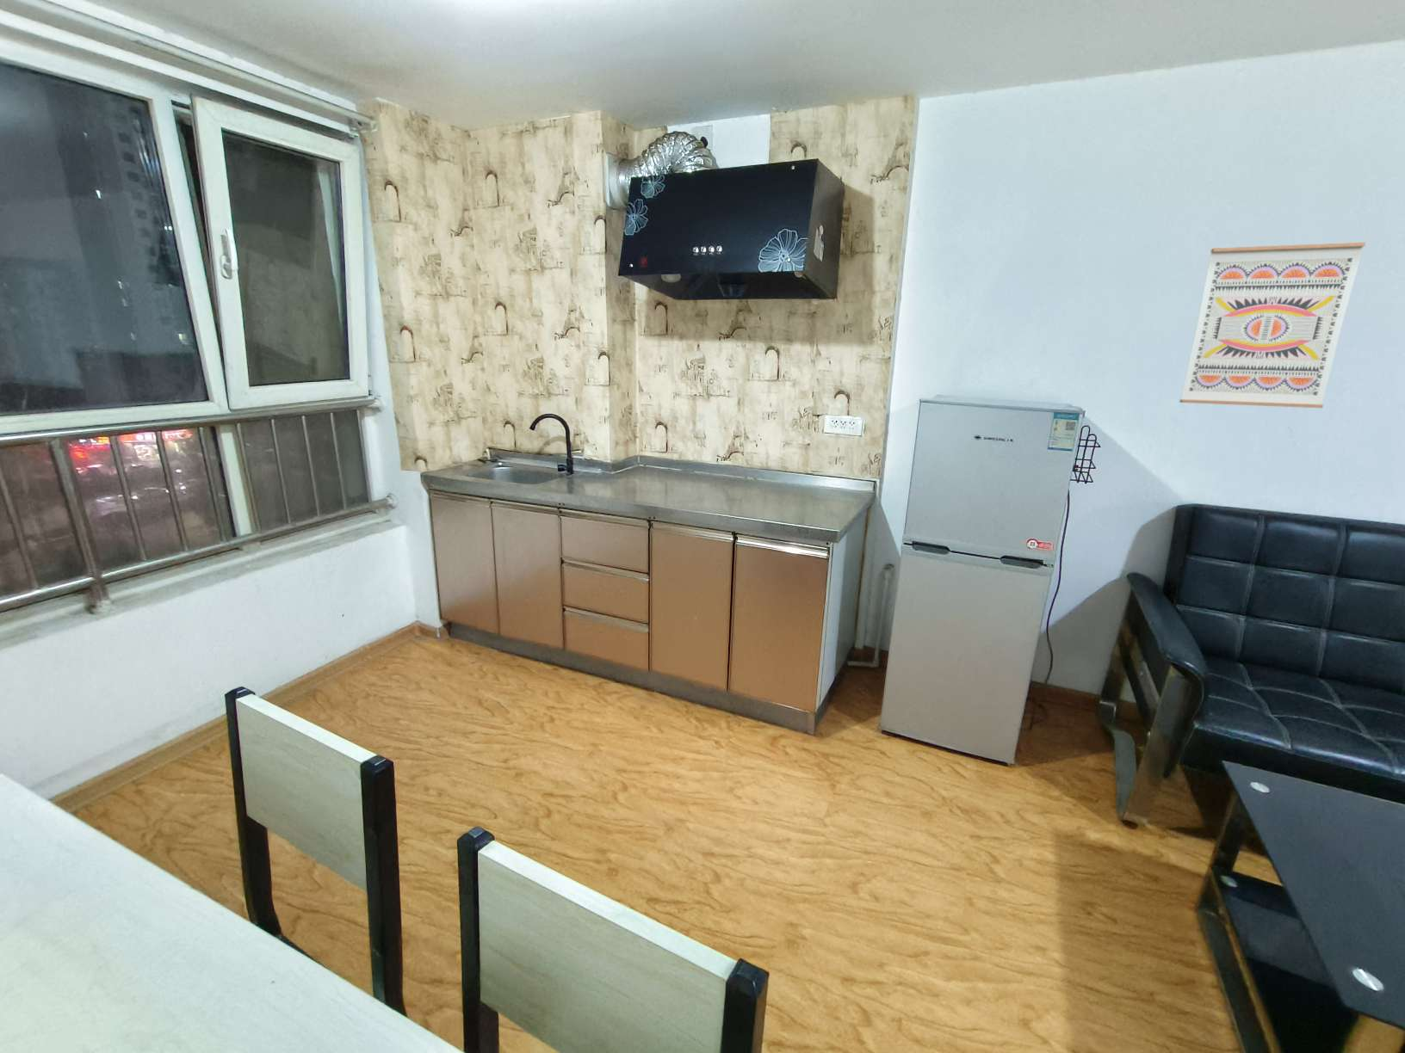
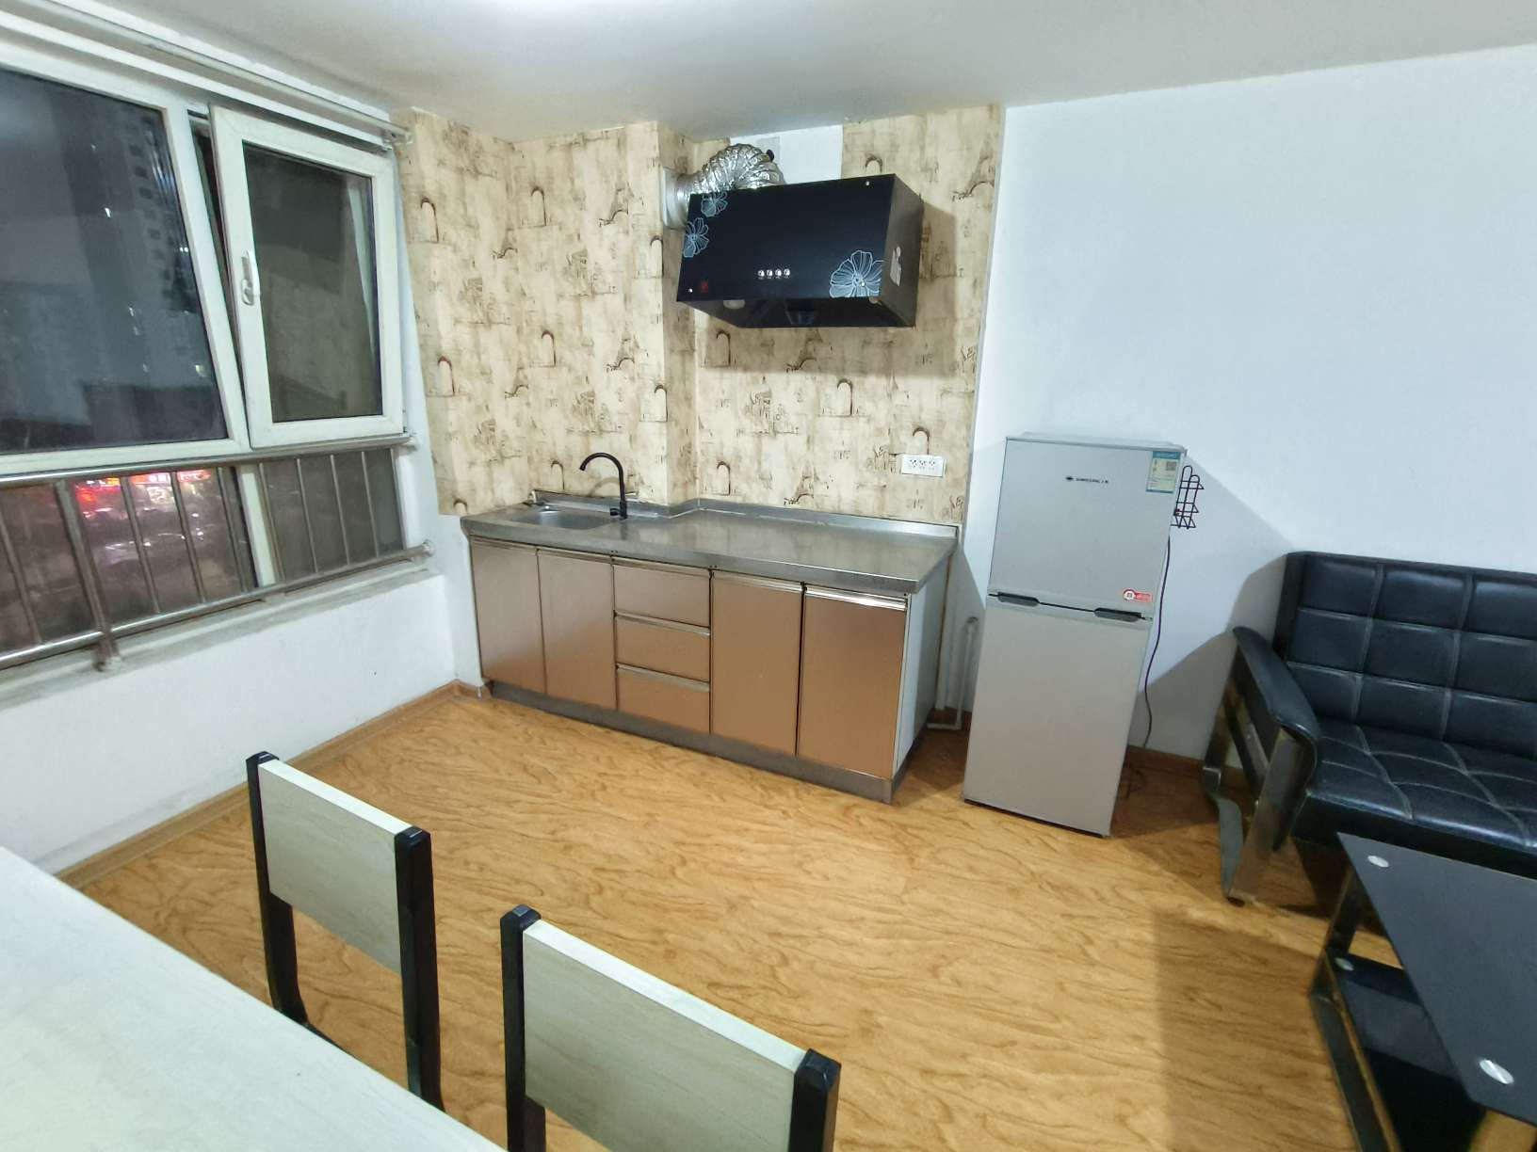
- wall art (1266, 327)
